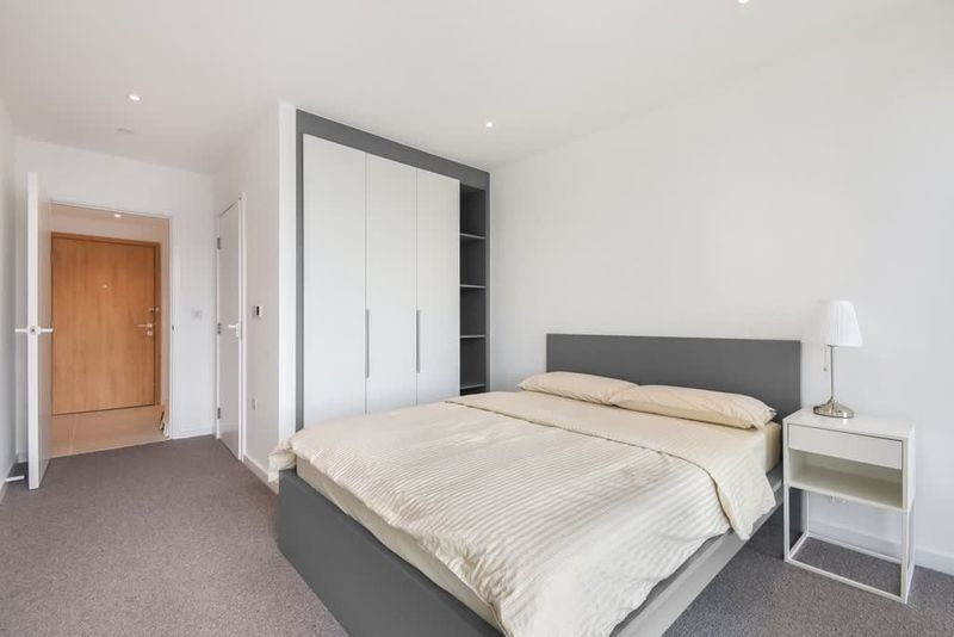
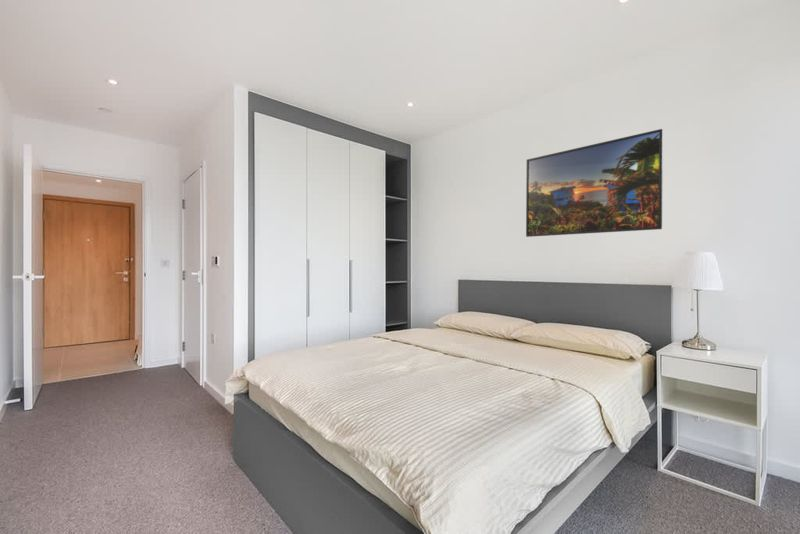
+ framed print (585, 189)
